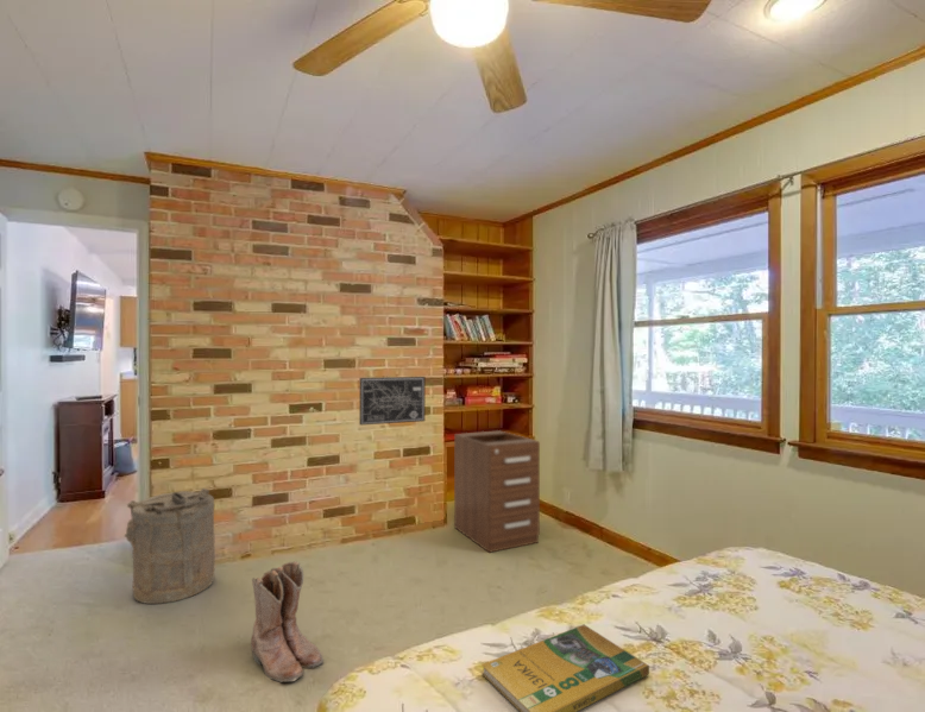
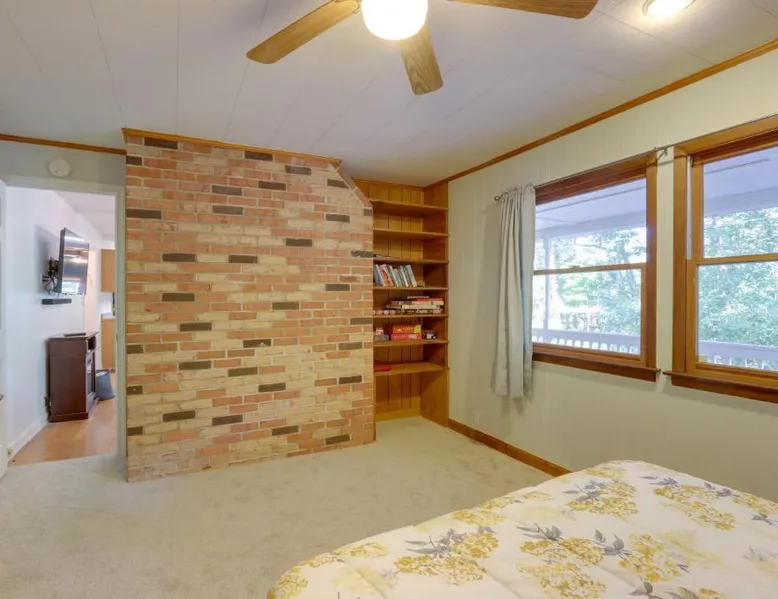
- booklet (565, 669)
- boots (287, 615)
- wall art (392, 399)
- filing cabinet (496, 486)
- laundry hamper (170, 540)
